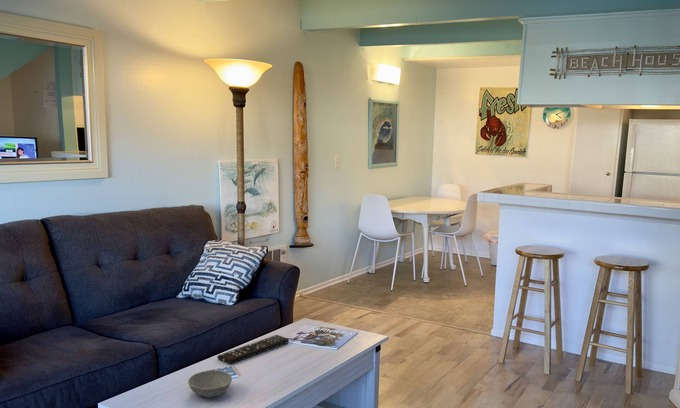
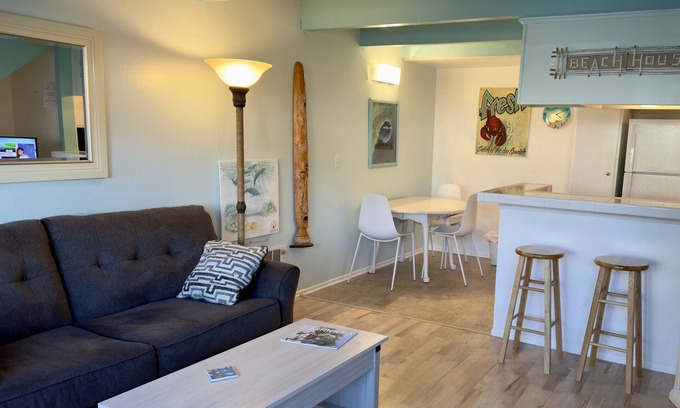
- bowl (210, 385)
- remote control (254, 348)
